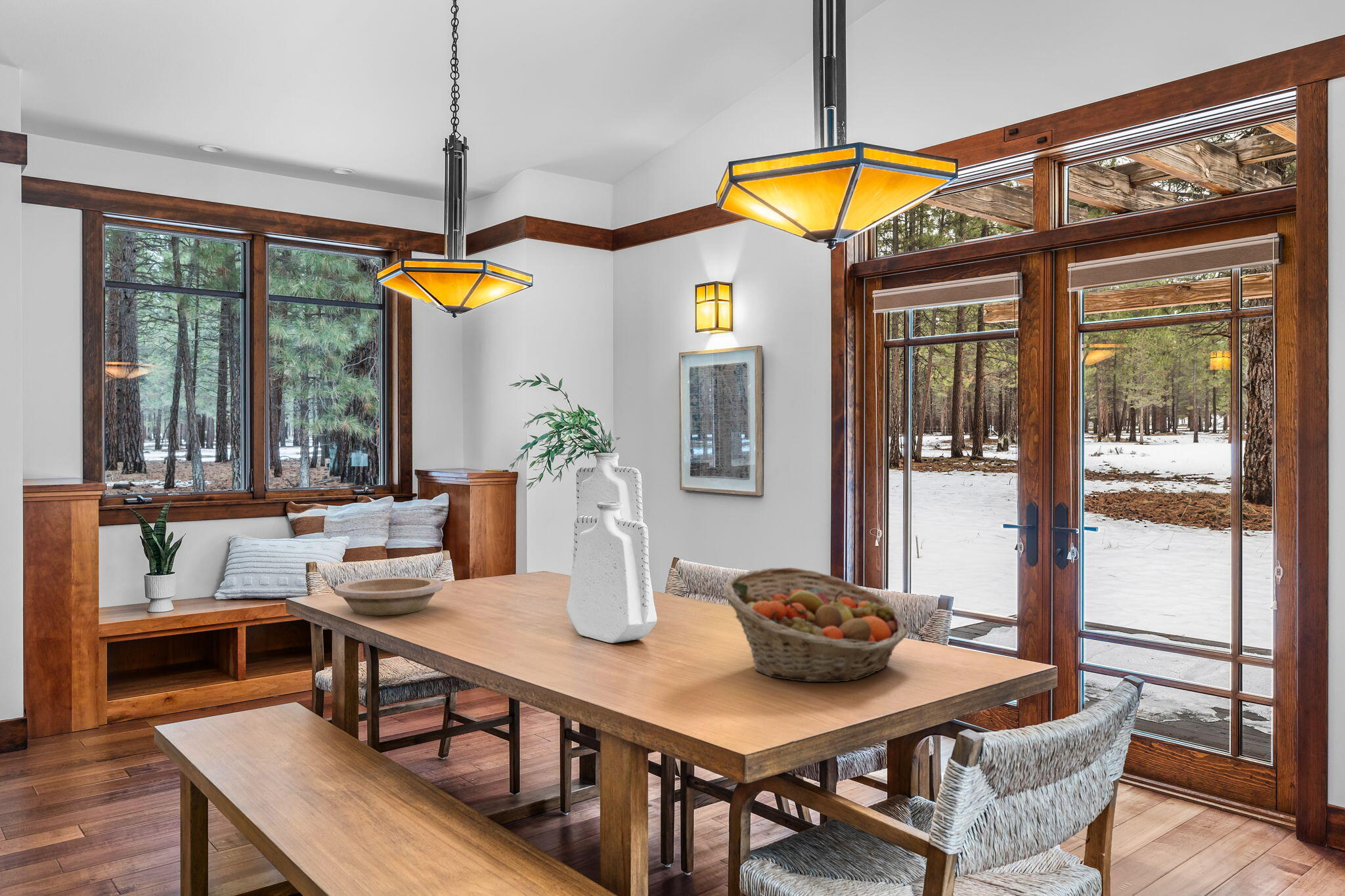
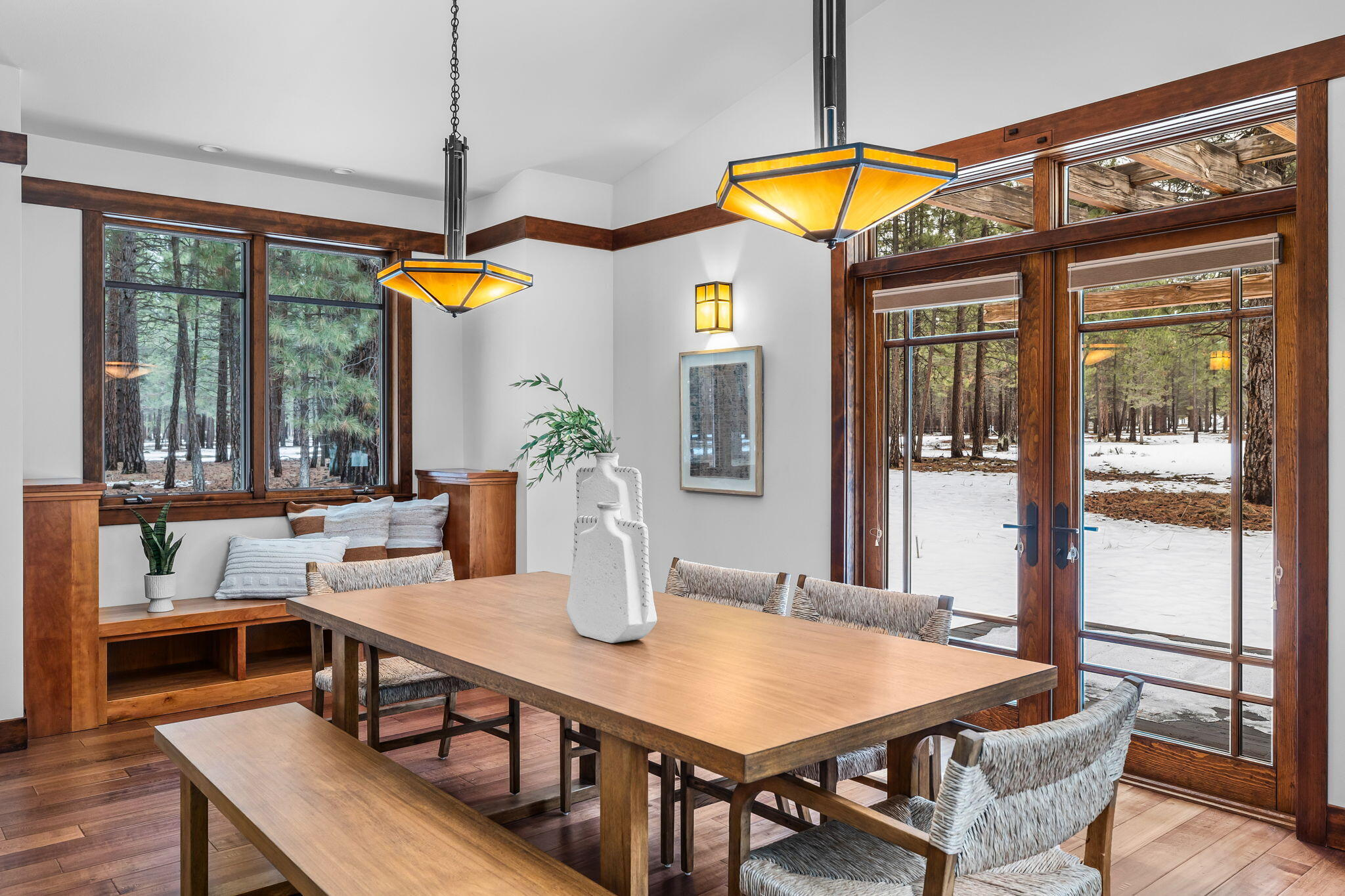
- bowl (389, 597)
- fruit basket (815, 620)
